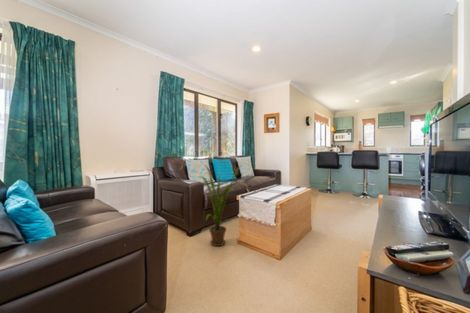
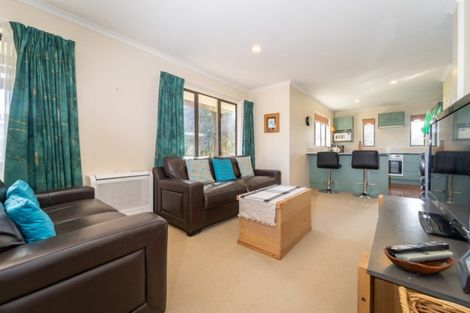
- house plant (213, 203)
